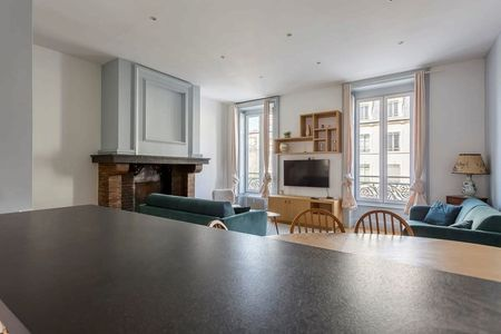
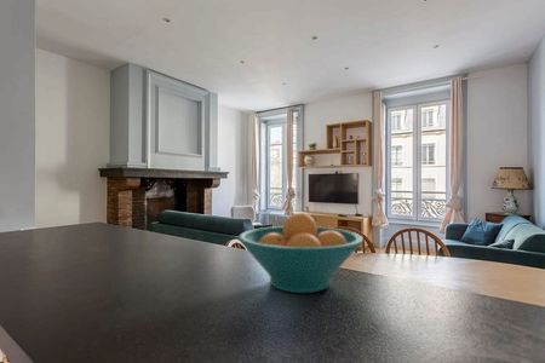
+ fruit bowl (299, 248)
